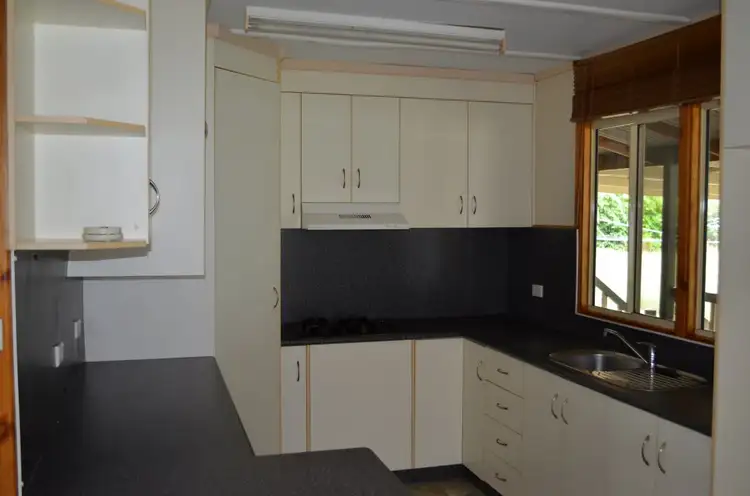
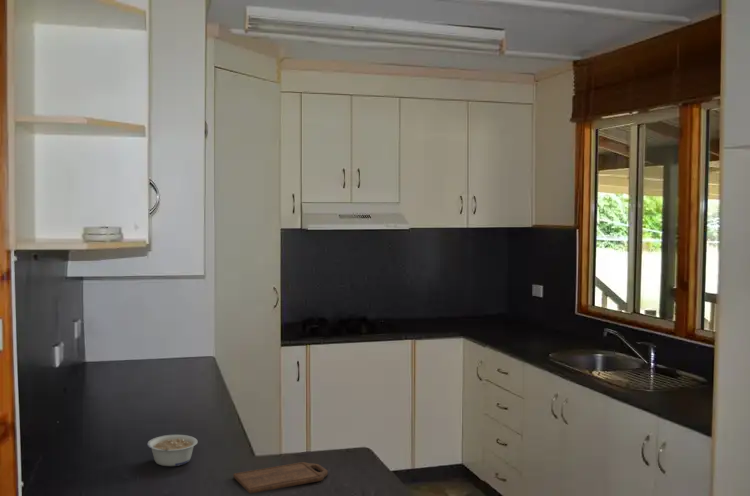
+ legume (173, 450)
+ cutting board (283, 476)
